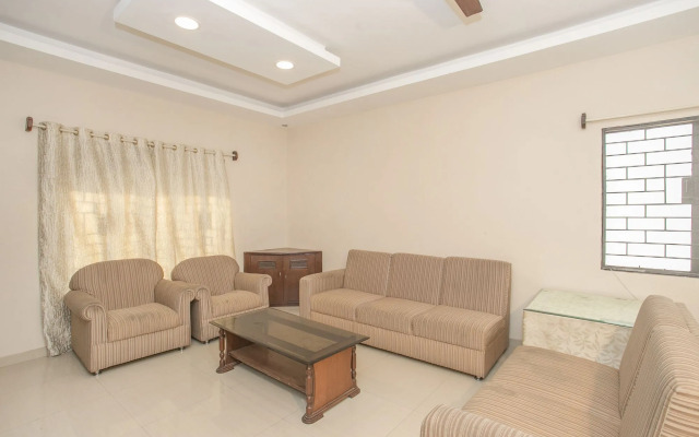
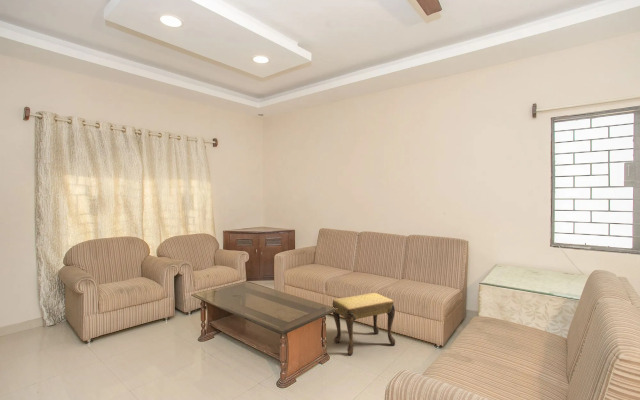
+ footstool (363, 317)
